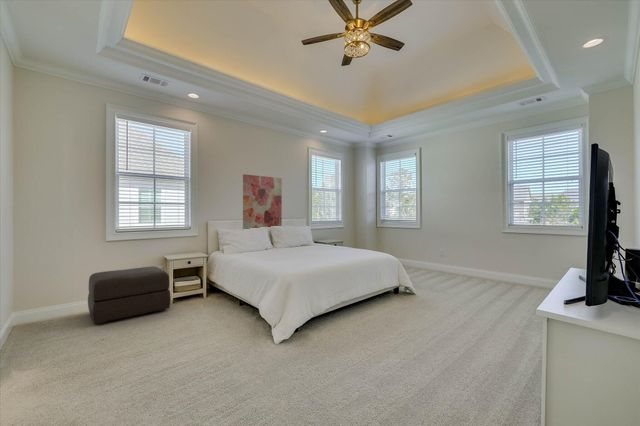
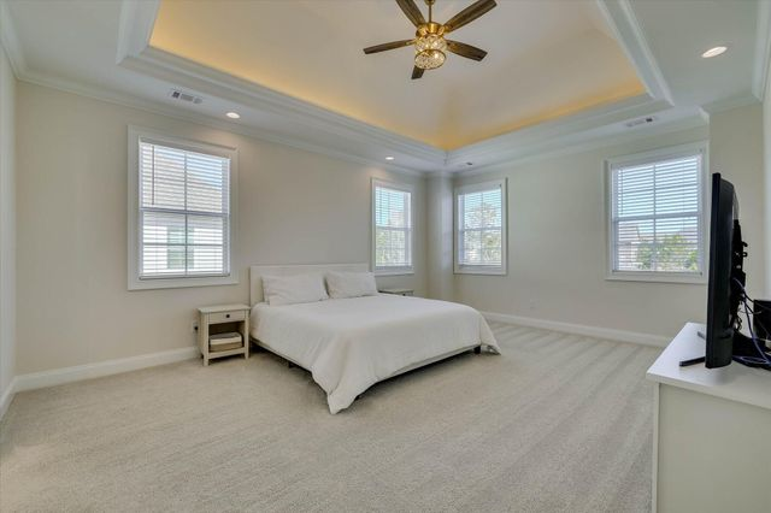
- ottoman (129, 291)
- wall art (263, 205)
